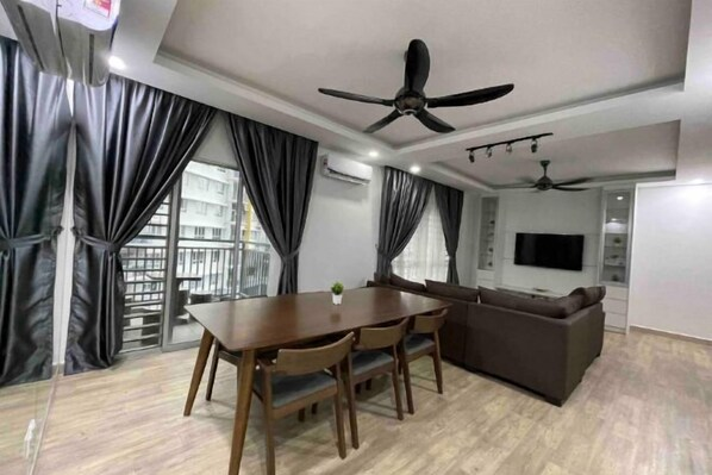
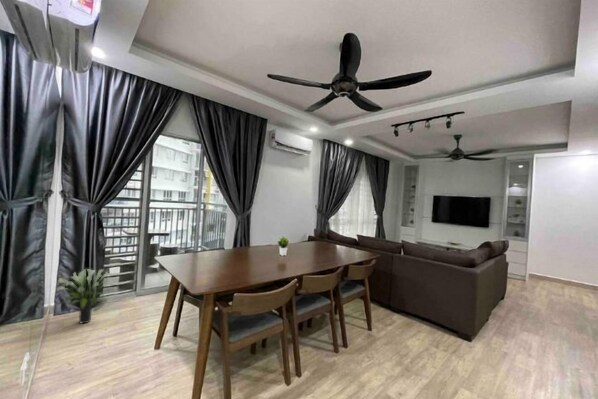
+ potted plant (89, 294)
